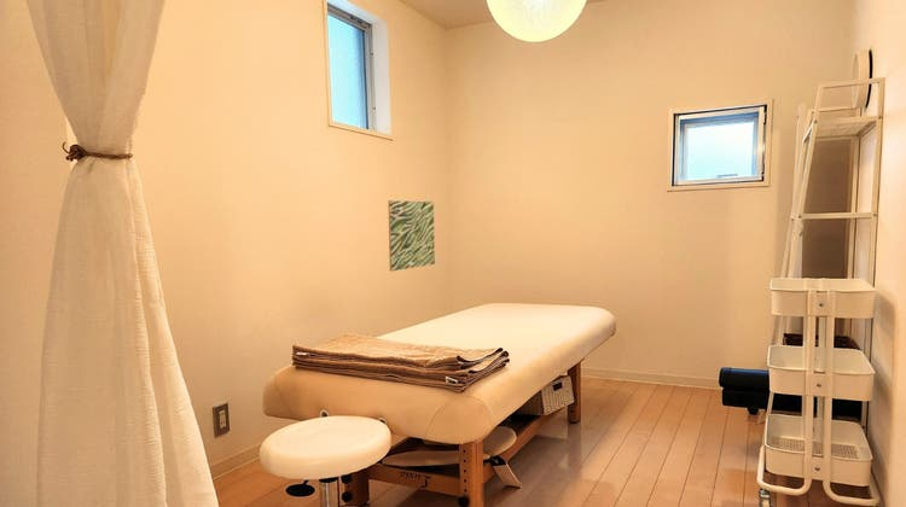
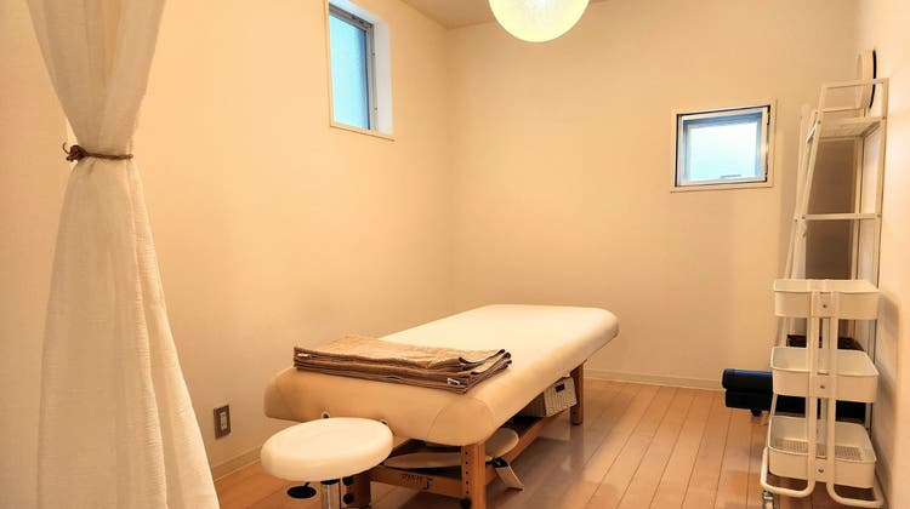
- wall art (412, 234)
